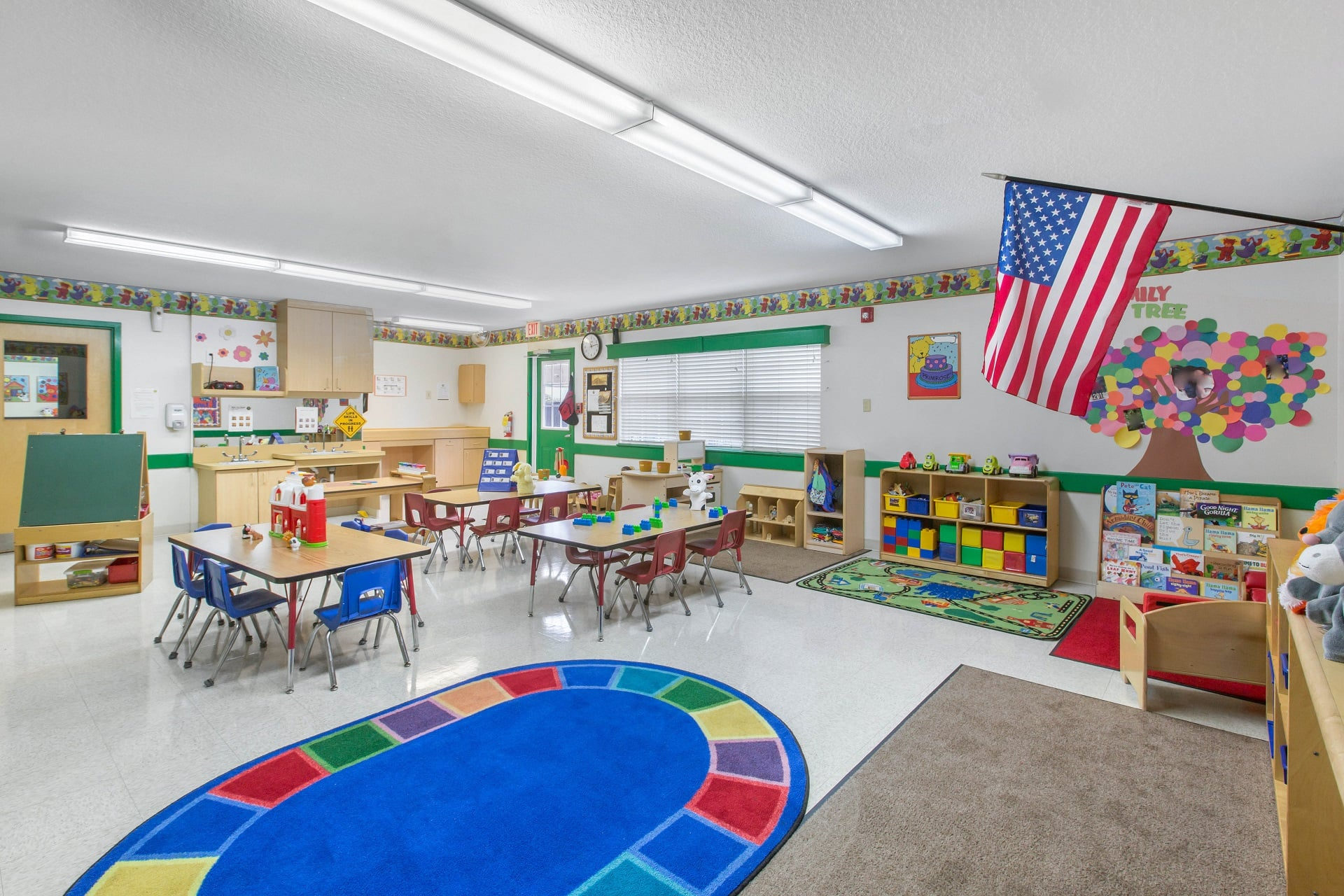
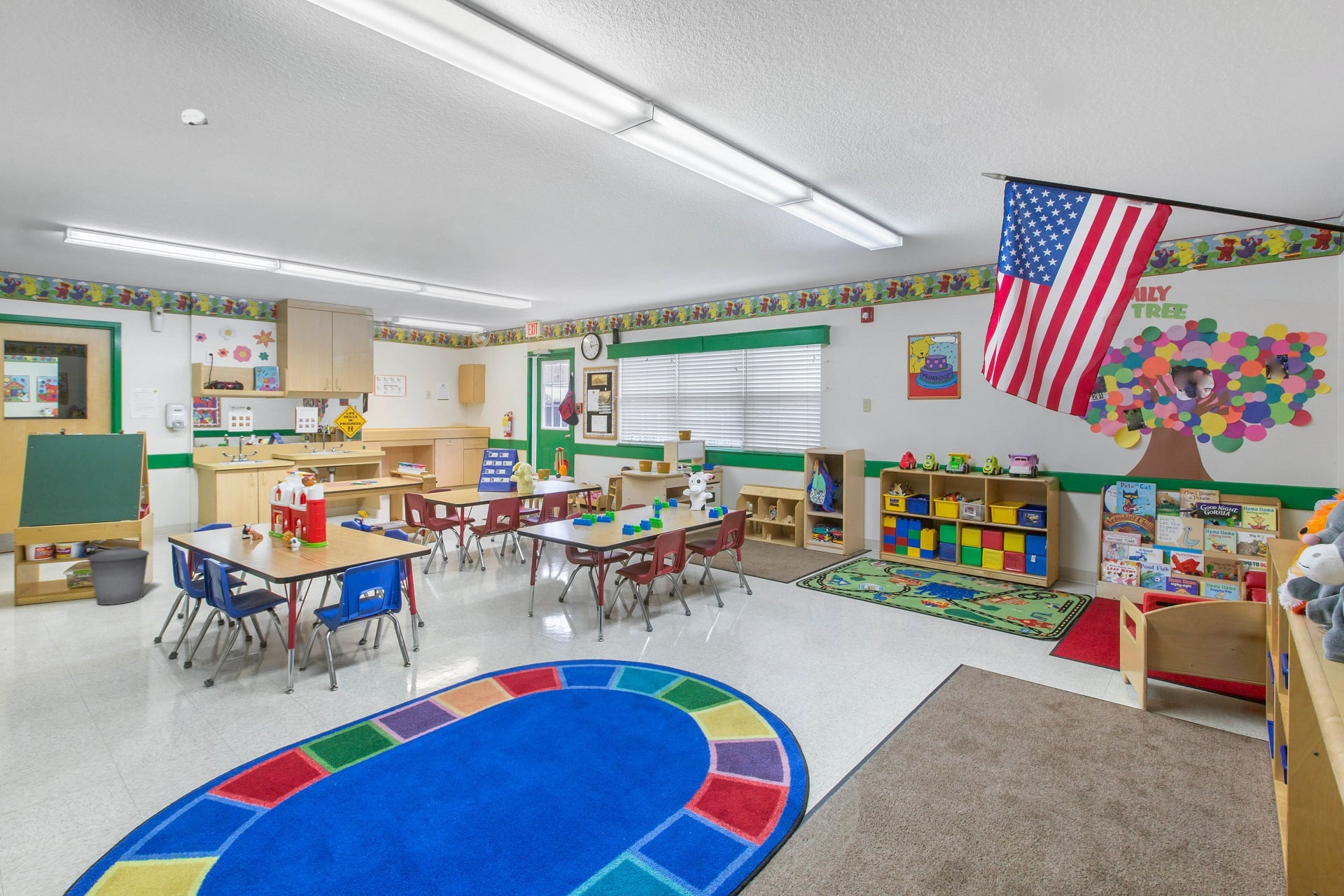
+ trash can (119, 573)
+ smoke detector (195, 120)
